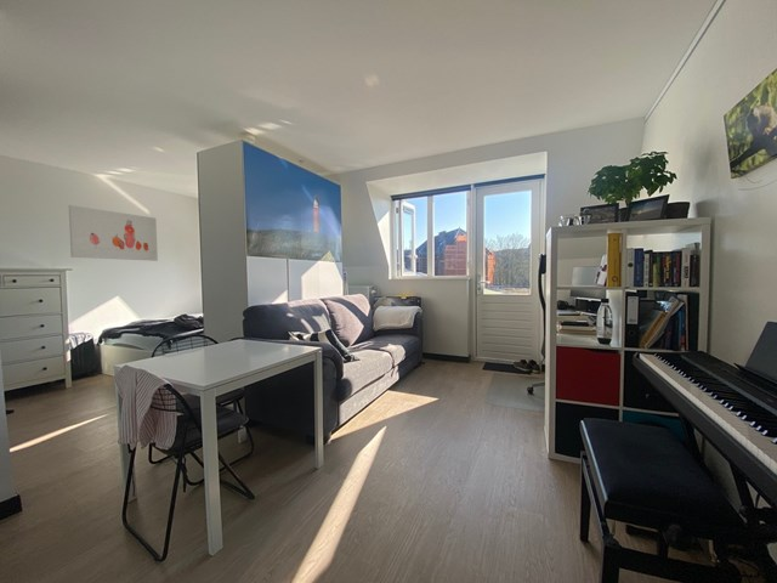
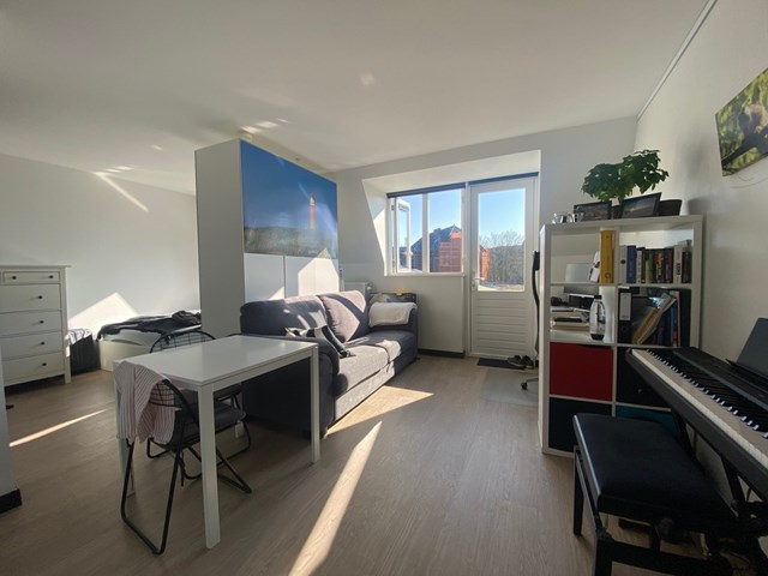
- wall art (117, 236)
